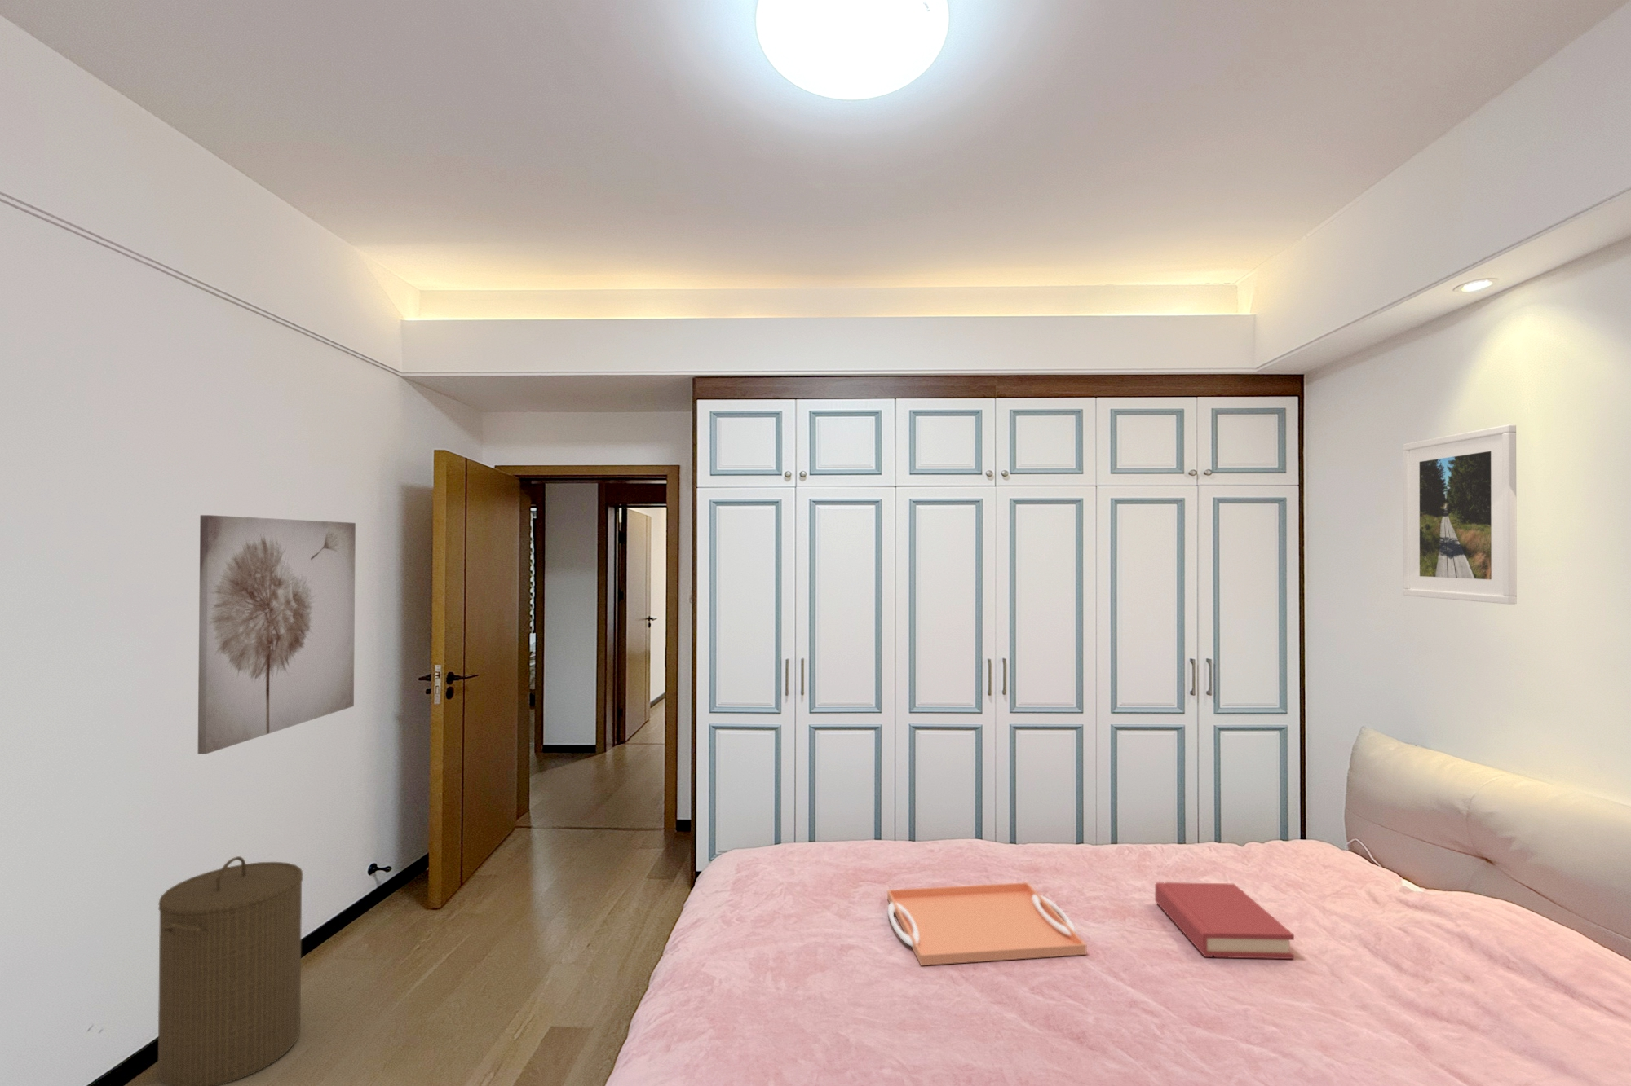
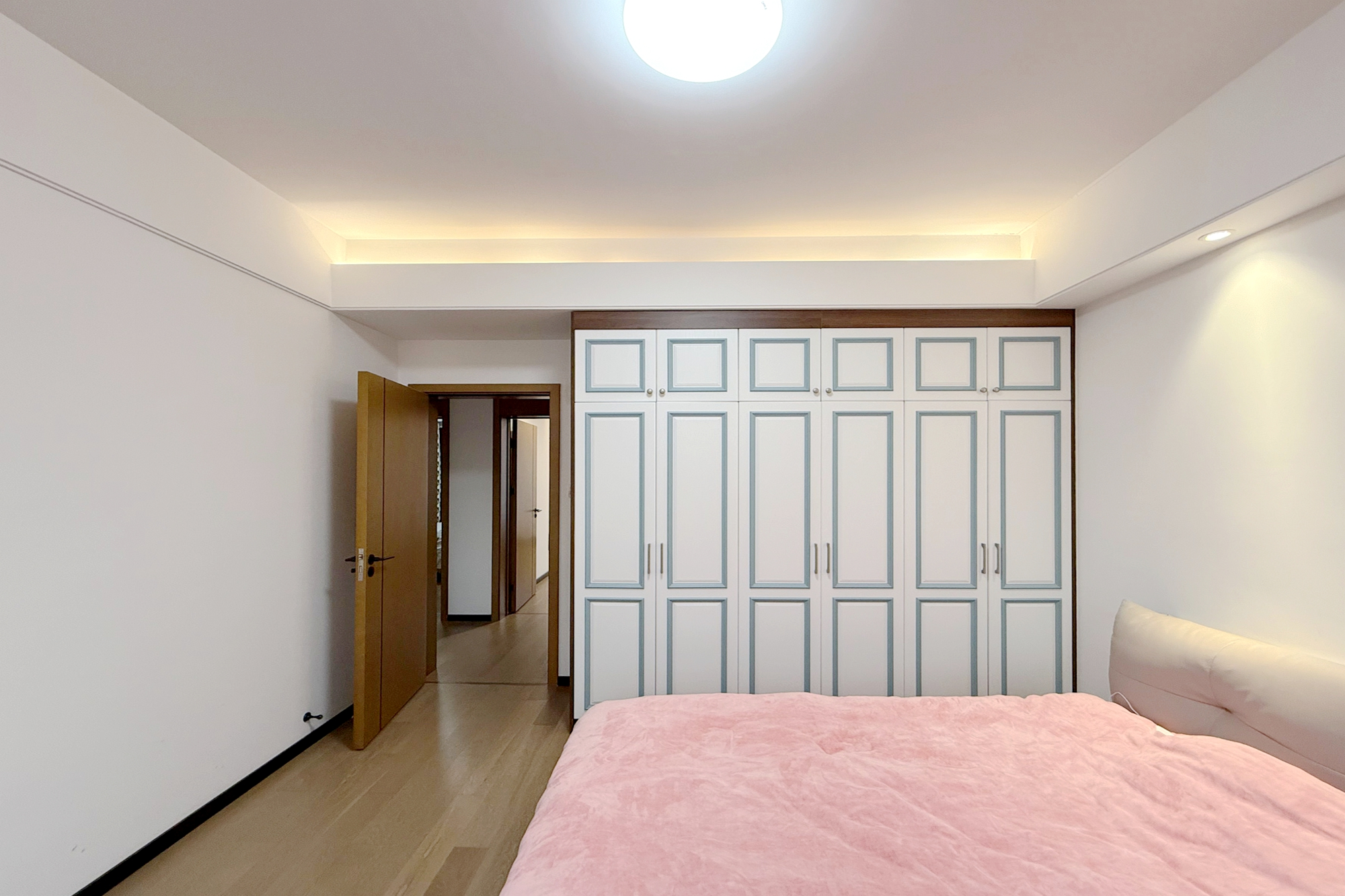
- serving tray (980, 920)
- hardback book (1219, 918)
- wall art (287, 623)
- laundry hamper (233, 954)
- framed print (1455, 516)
